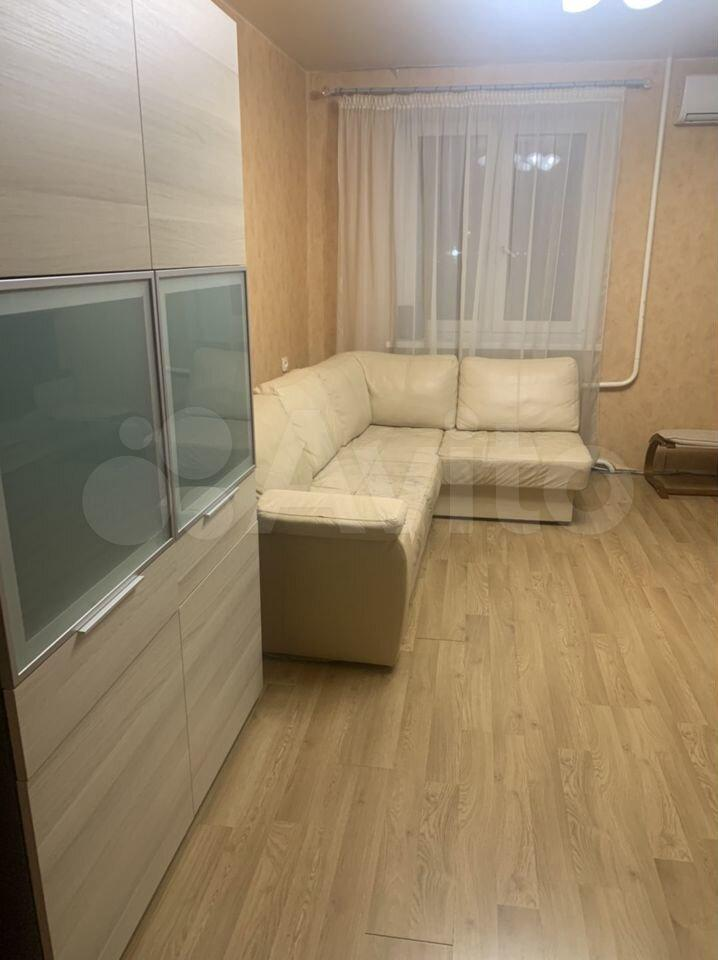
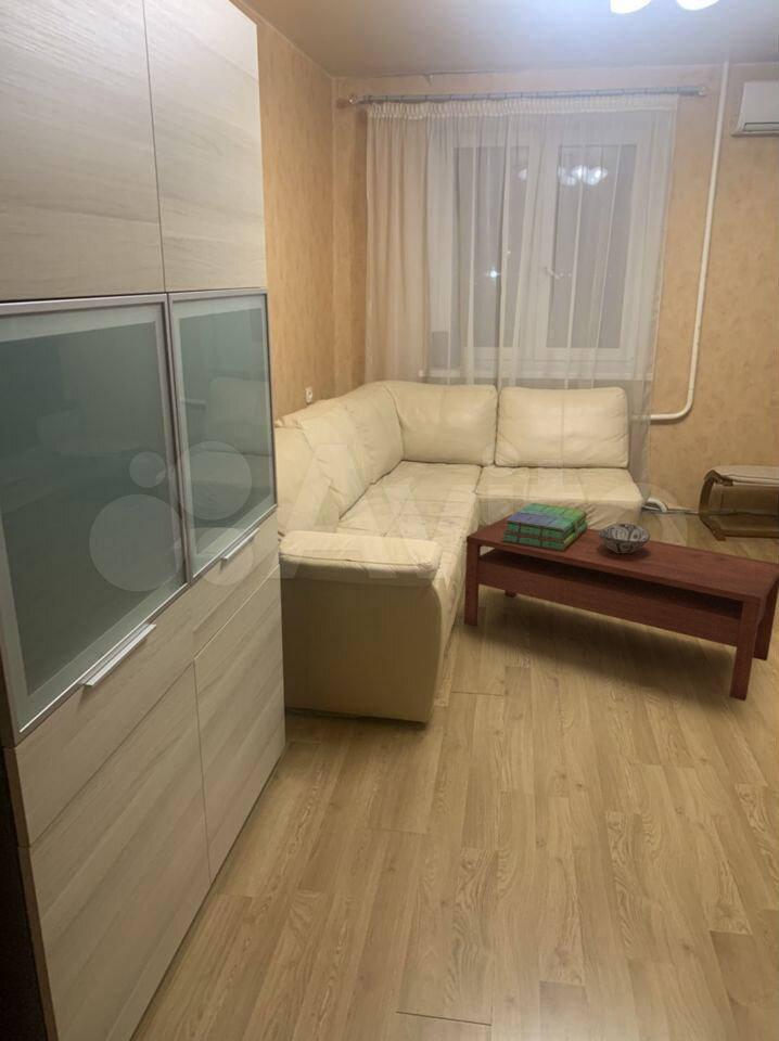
+ stack of books (546, 524)
+ decorative bowl (623, 540)
+ coffee table (612, 595)
